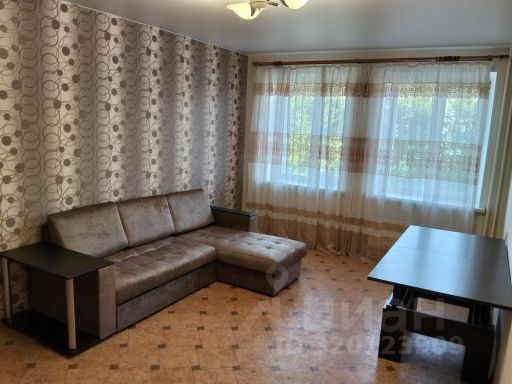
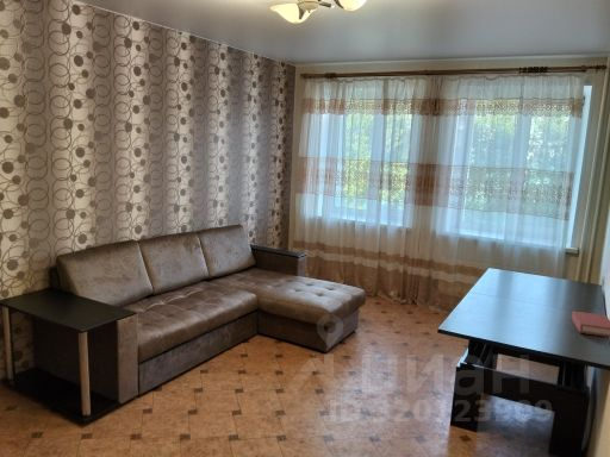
+ book (592, 324)
